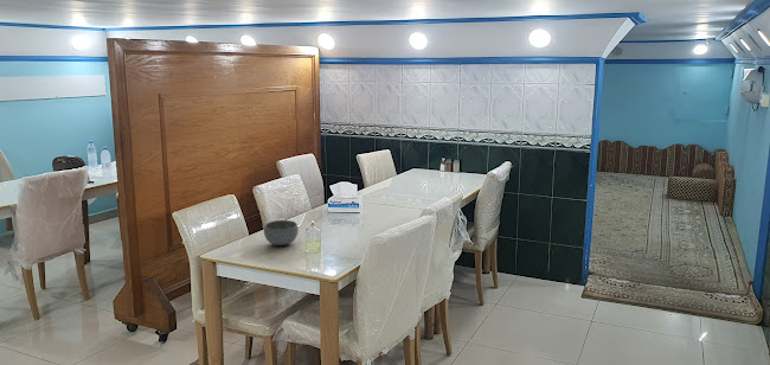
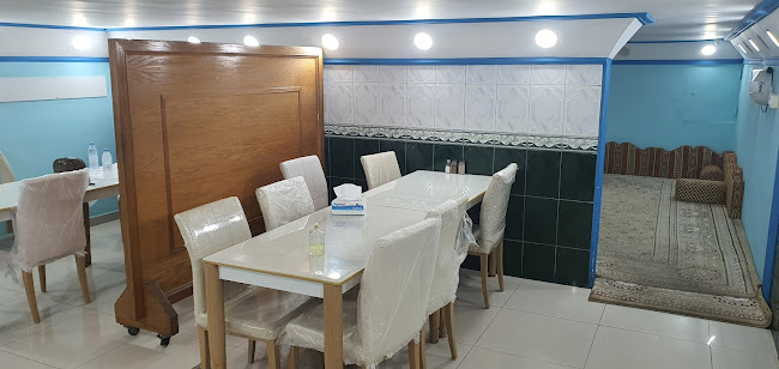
- bowl (281, 233)
